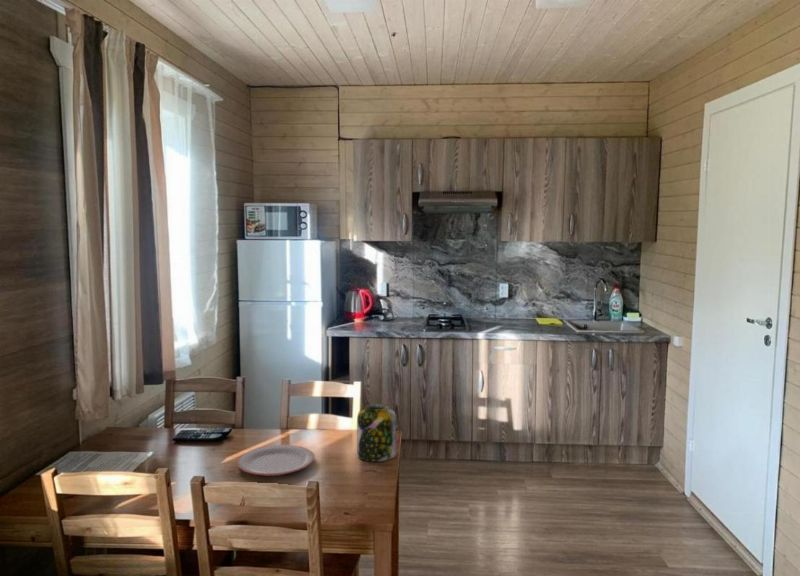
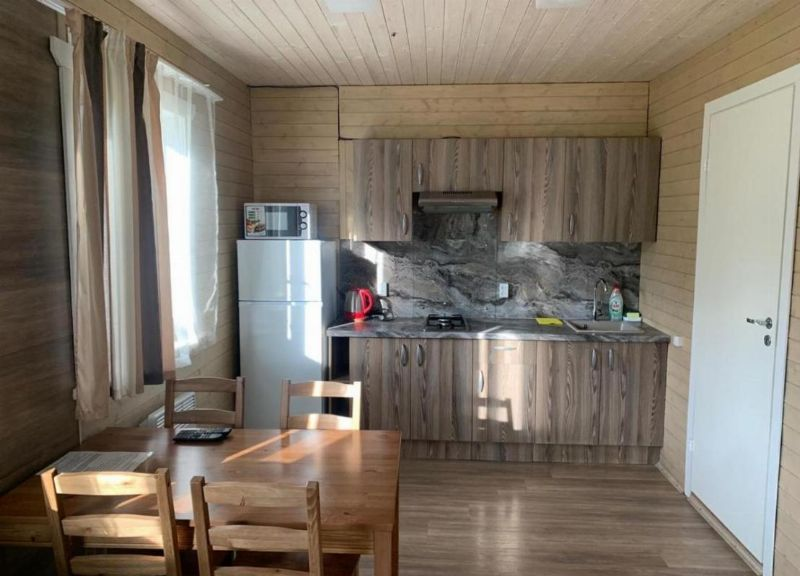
- jar (376, 431)
- plate (276, 461)
